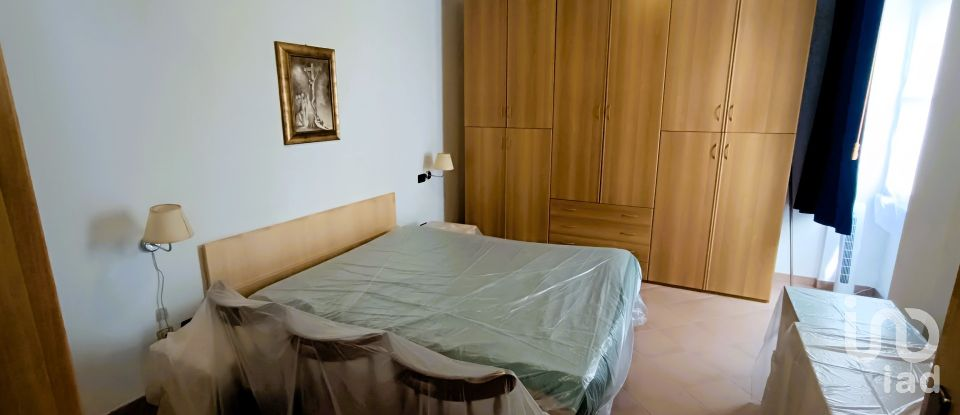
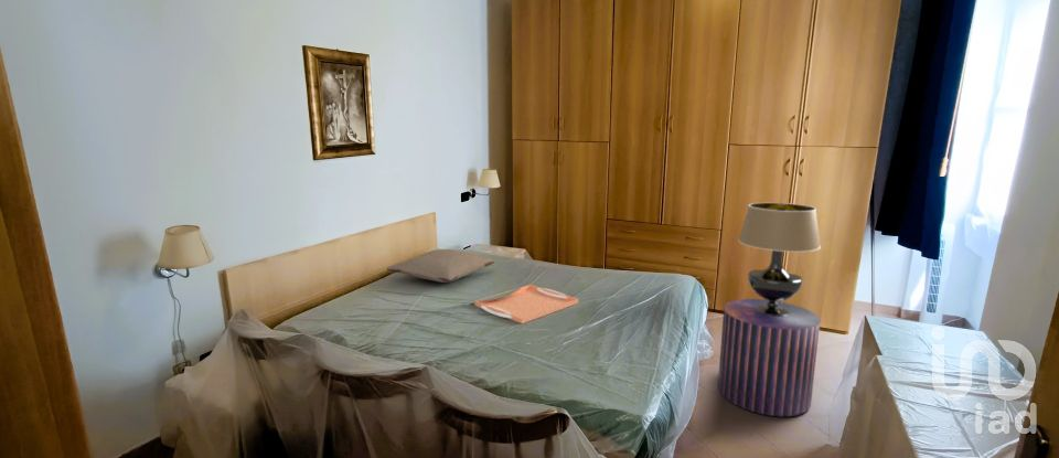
+ stool (766, 353)
+ serving tray (526, 301)
+ table lamp (777, 259)
+ pillow (442, 265)
